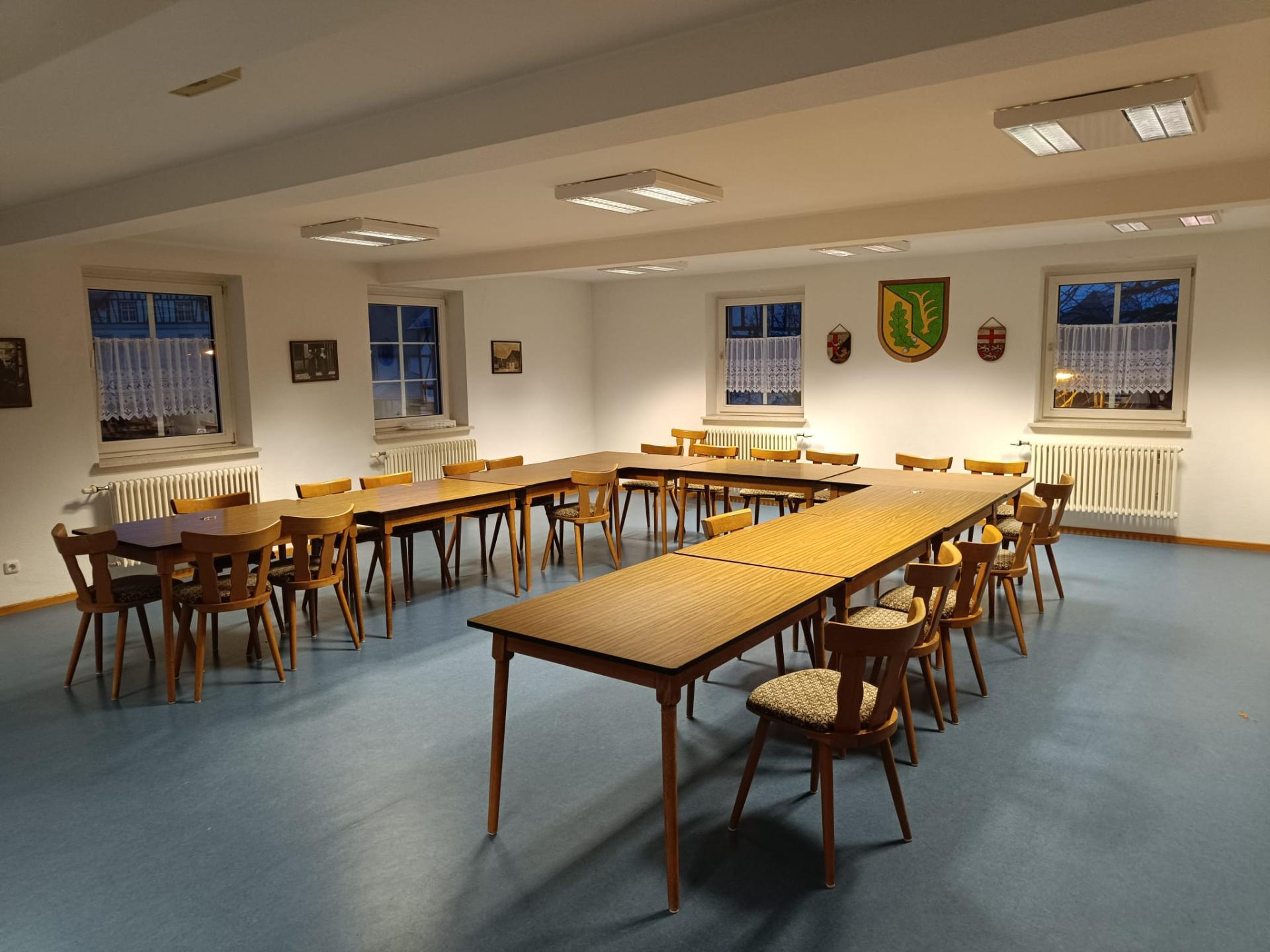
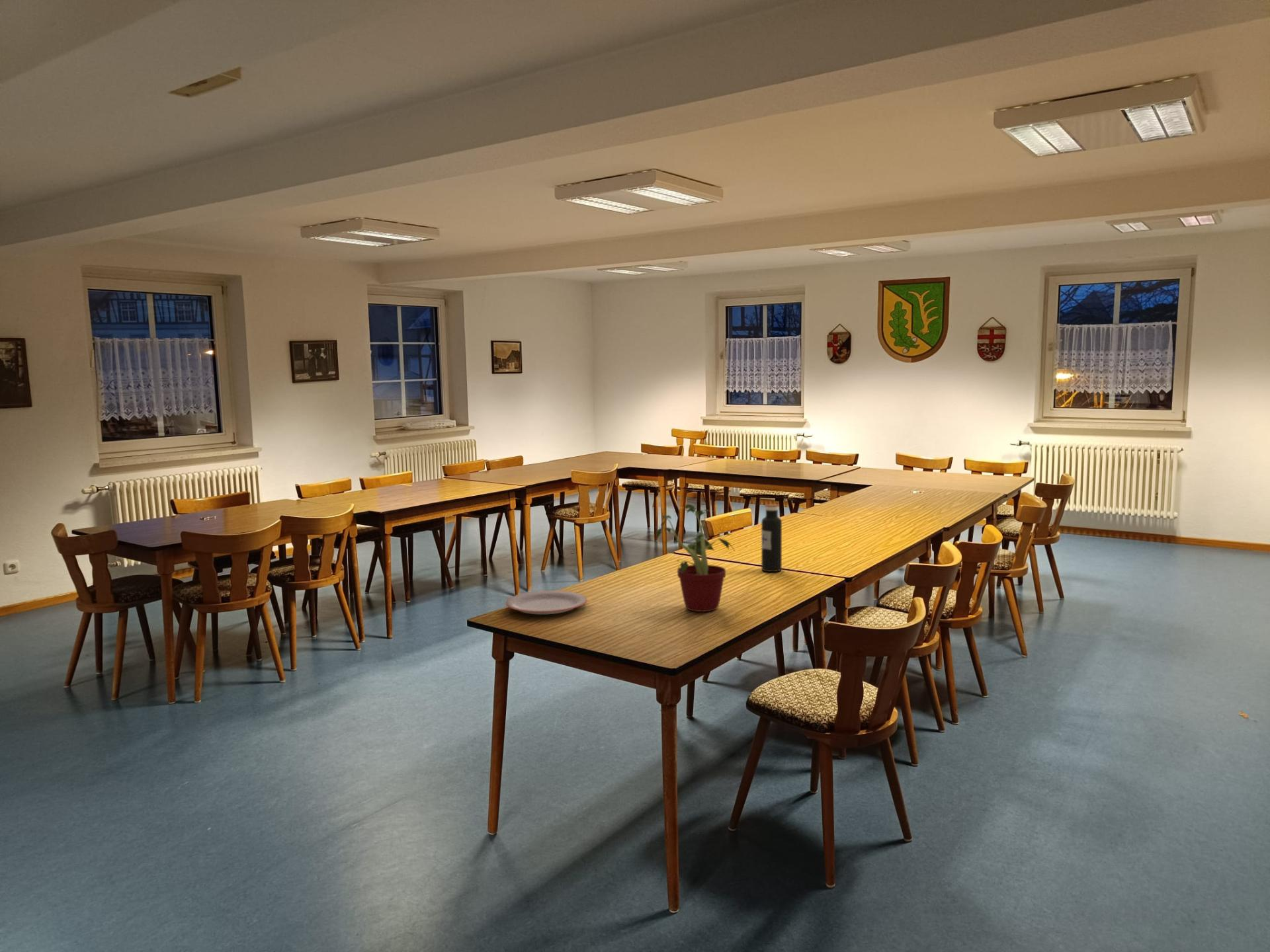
+ potted plant (688, 553)
+ plate (546, 603)
+ water bottle (771, 537)
